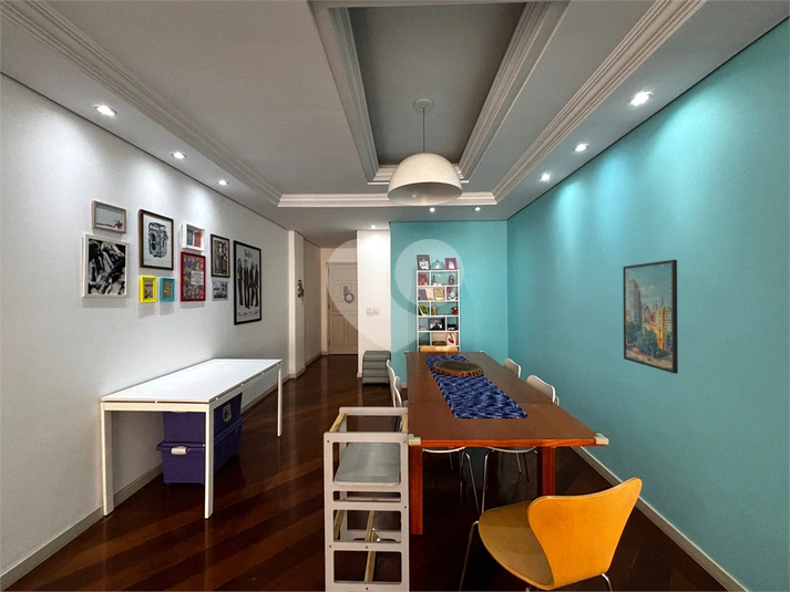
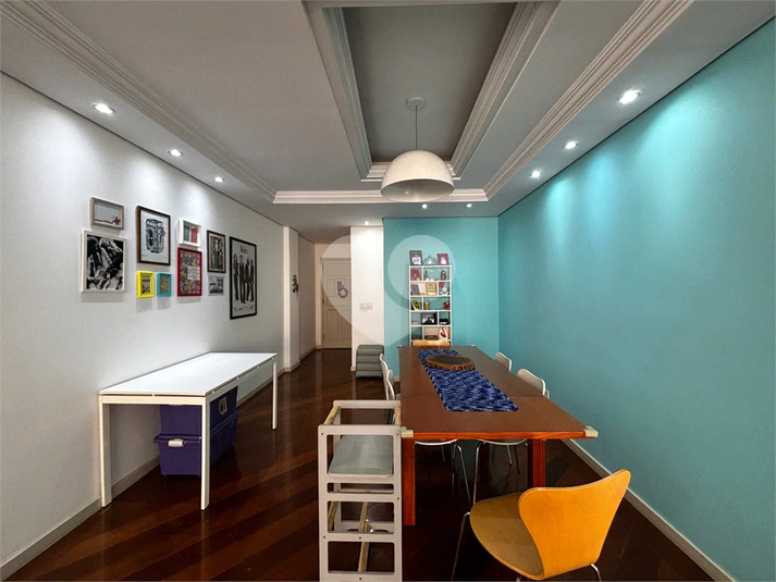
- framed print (647, 314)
